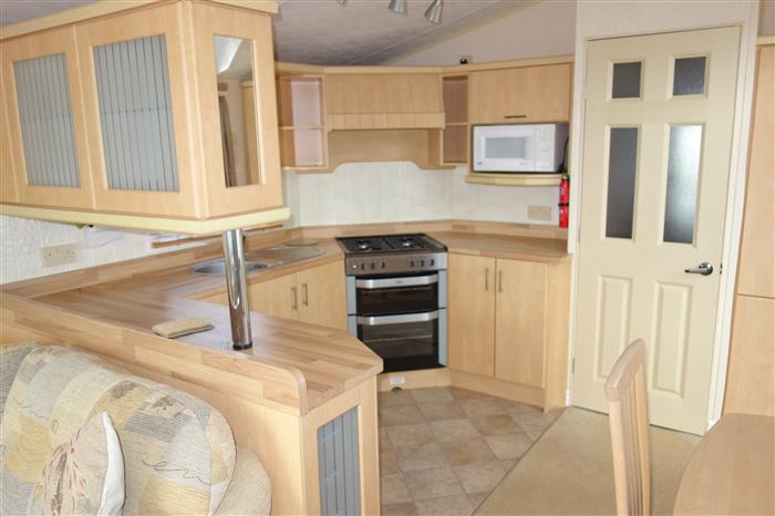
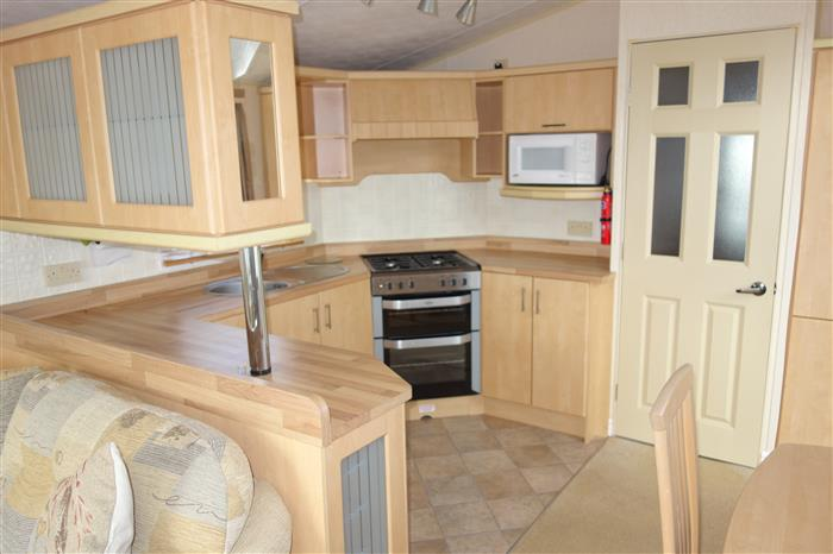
- washcloth (183, 327)
